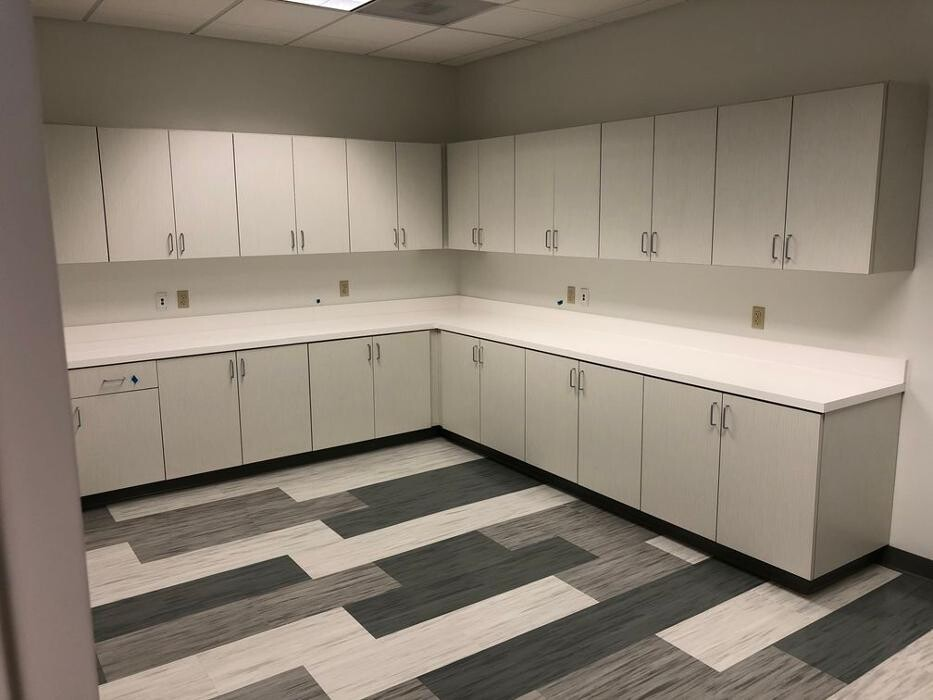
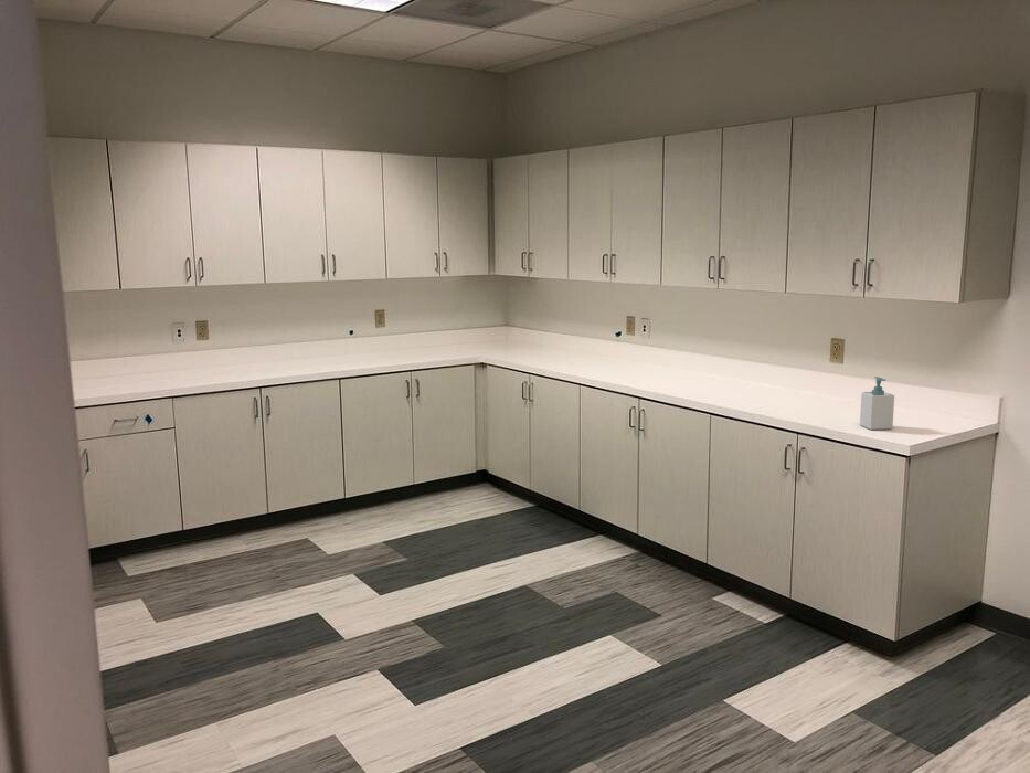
+ soap bottle (877, 402)
